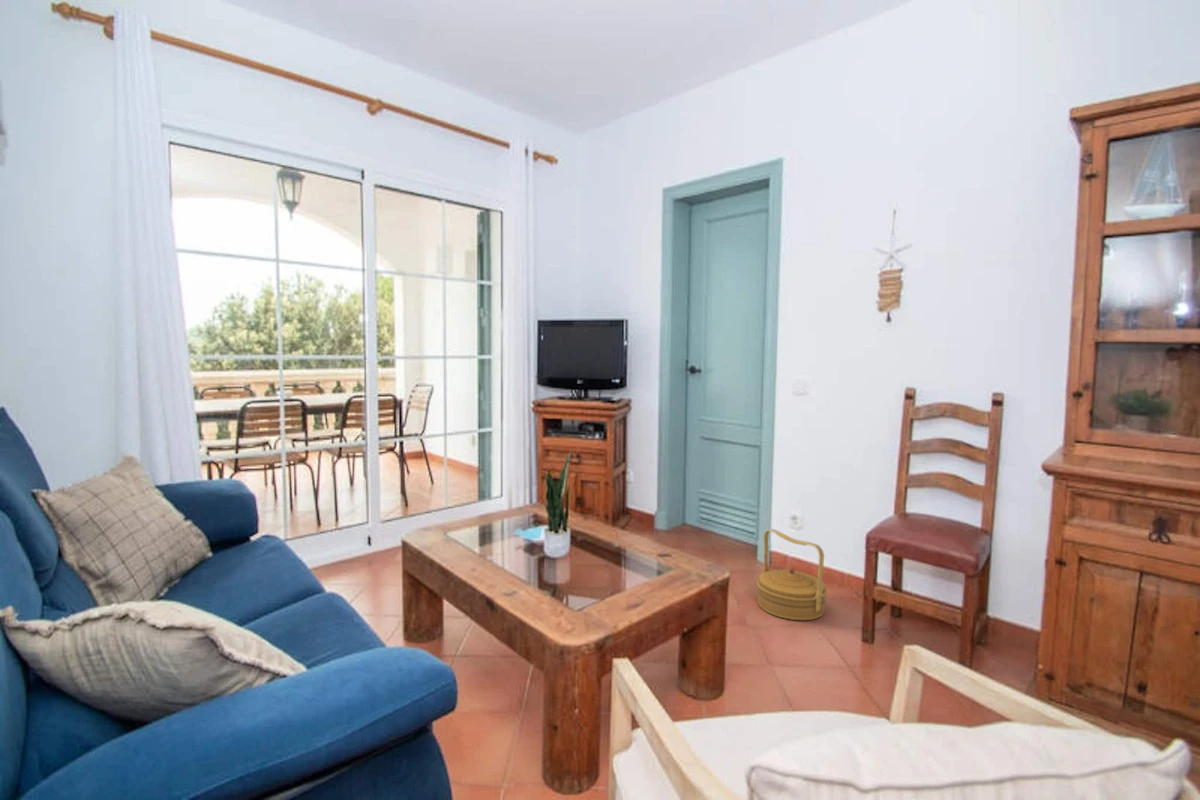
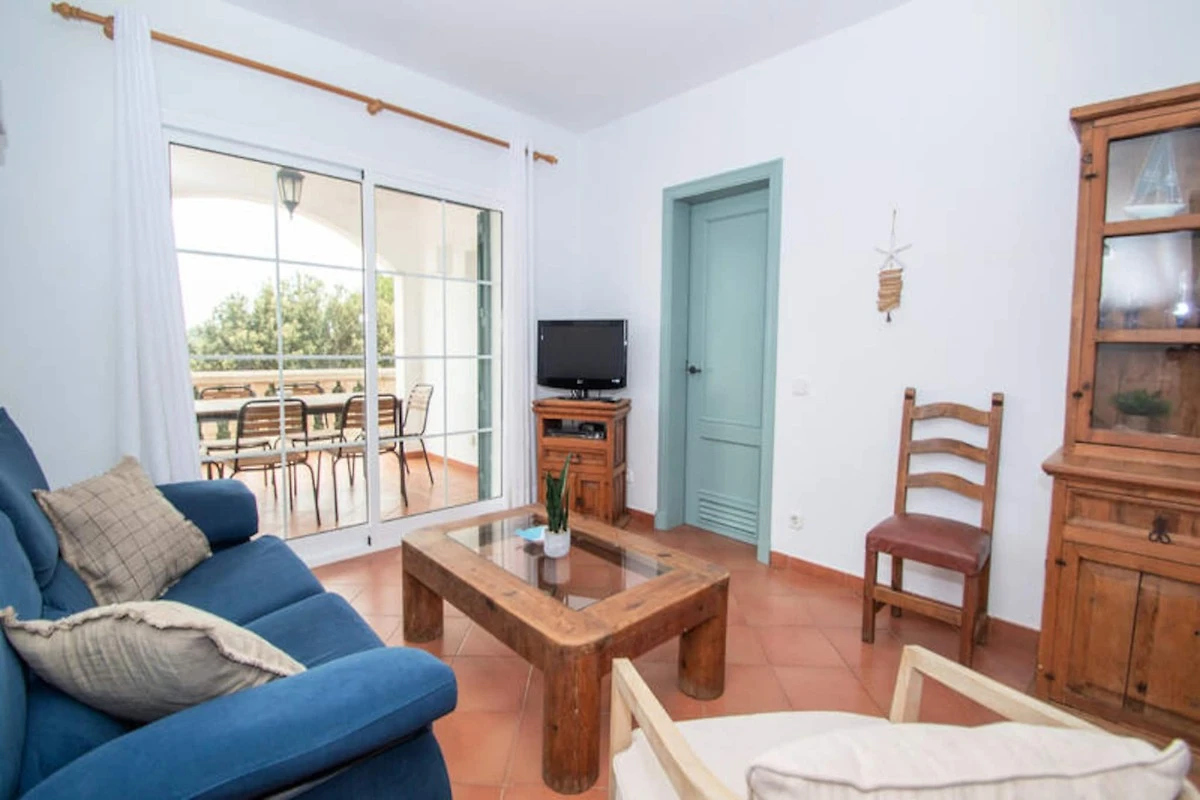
- basket (791, 571)
